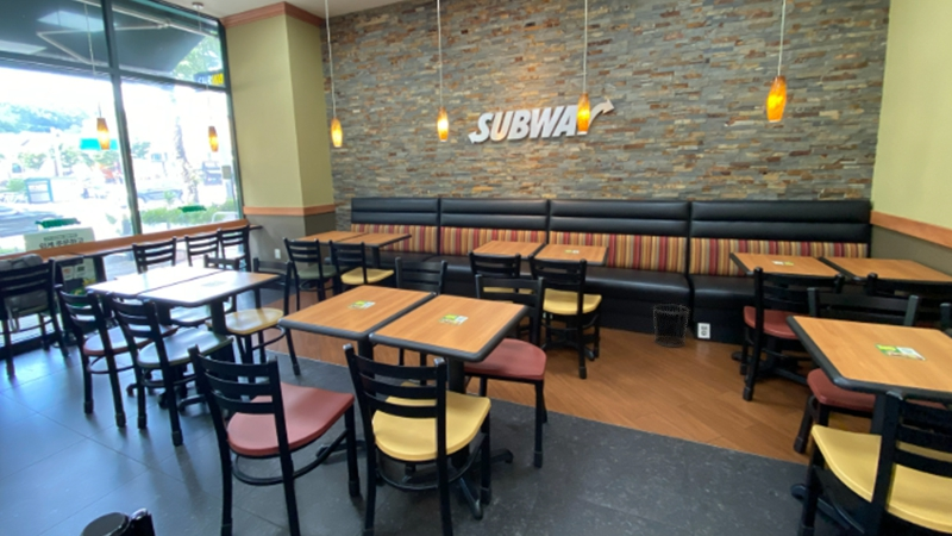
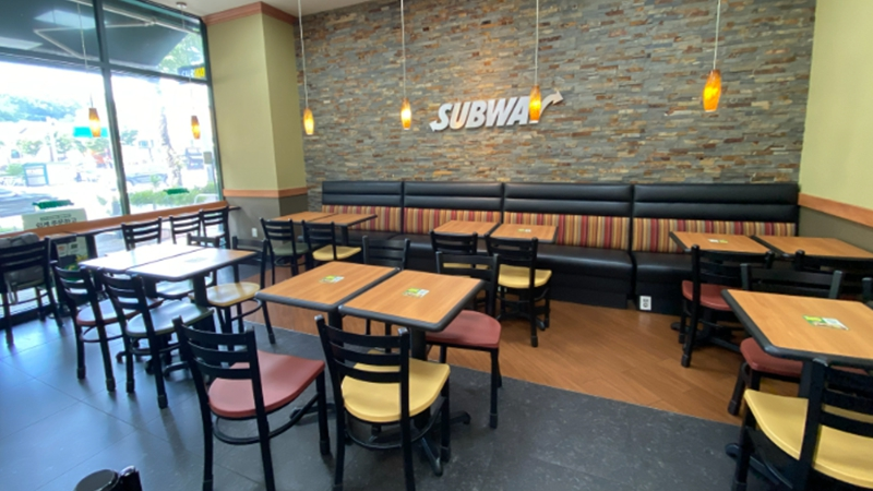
- waste bin (670, 325)
